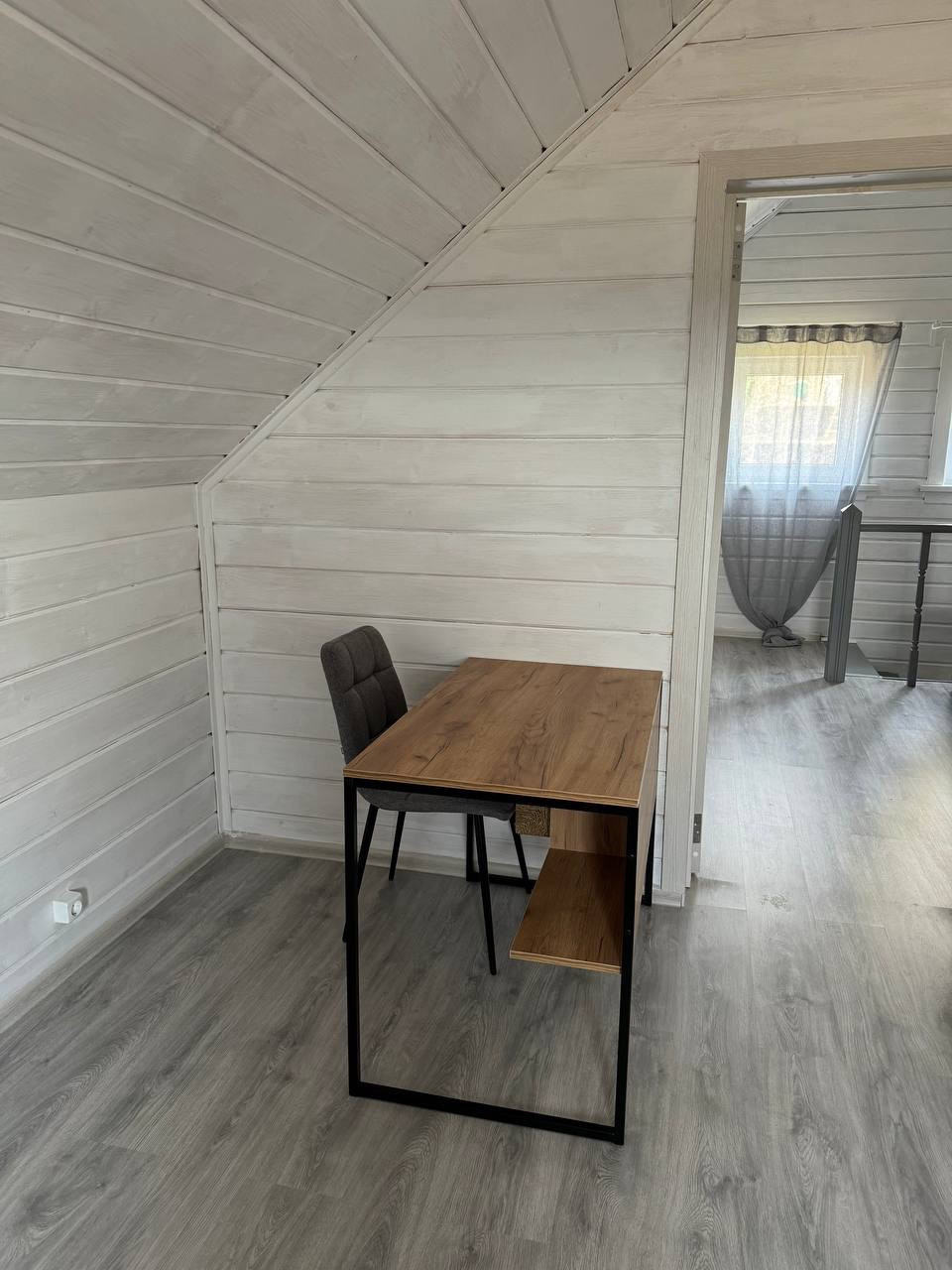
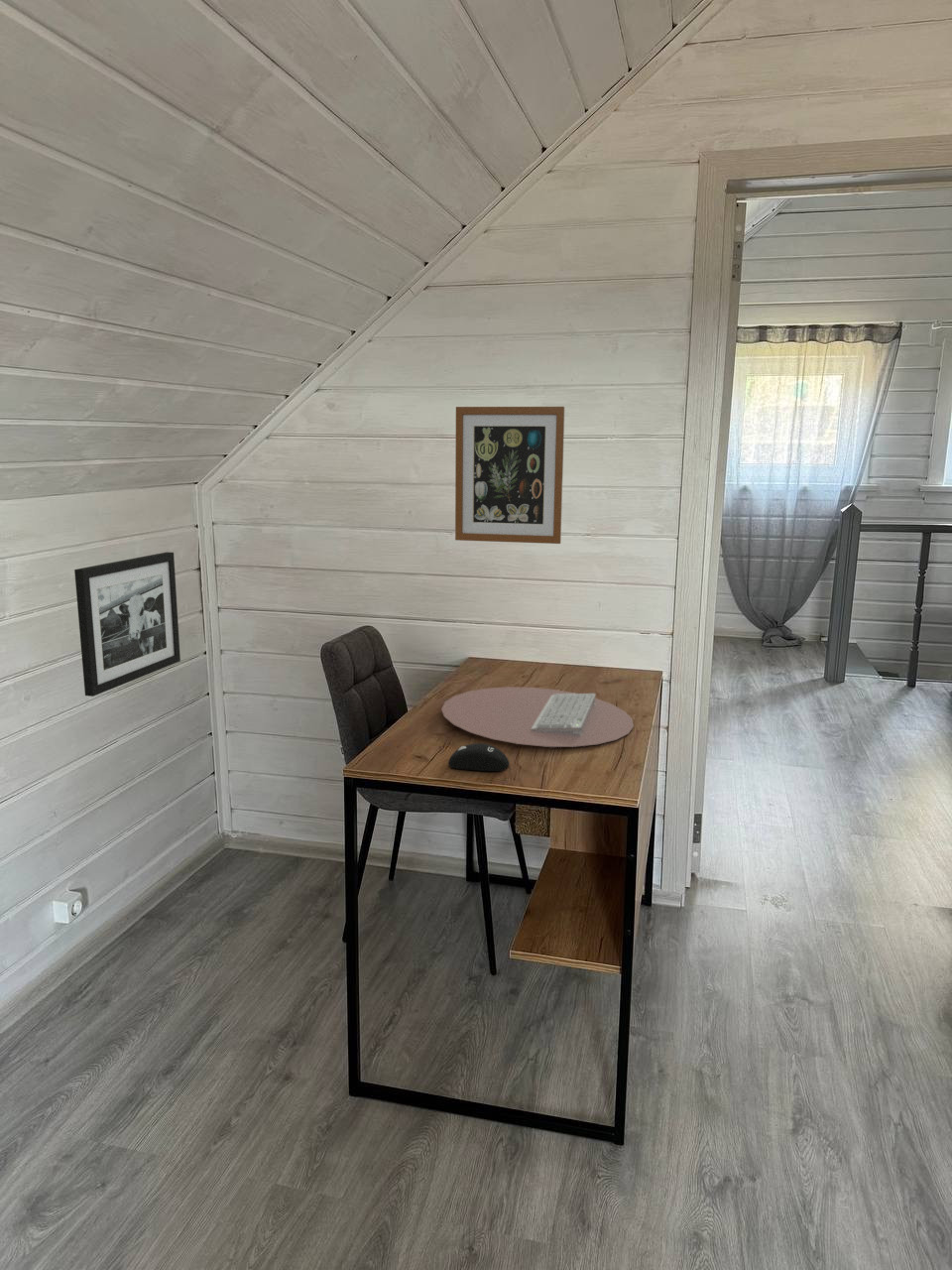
+ wall art (508, 475)
+ computer mouse (479, 755)
+ keyboard (536, 711)
+ picture frame (132, 619)
